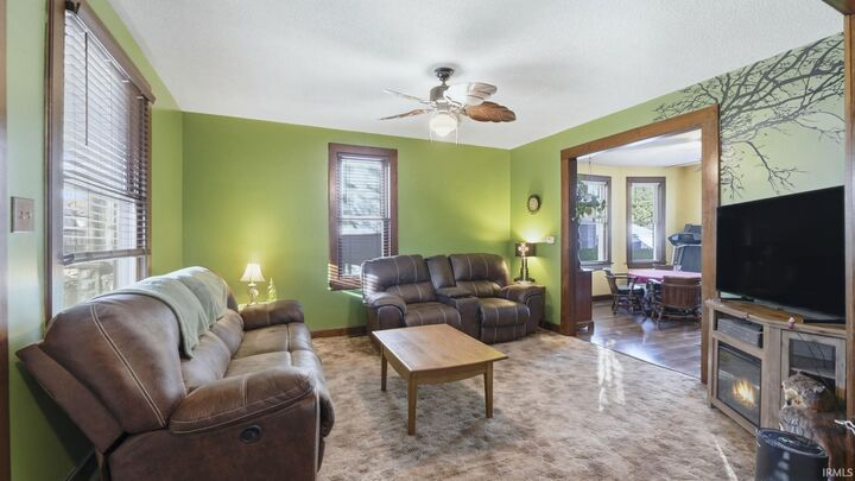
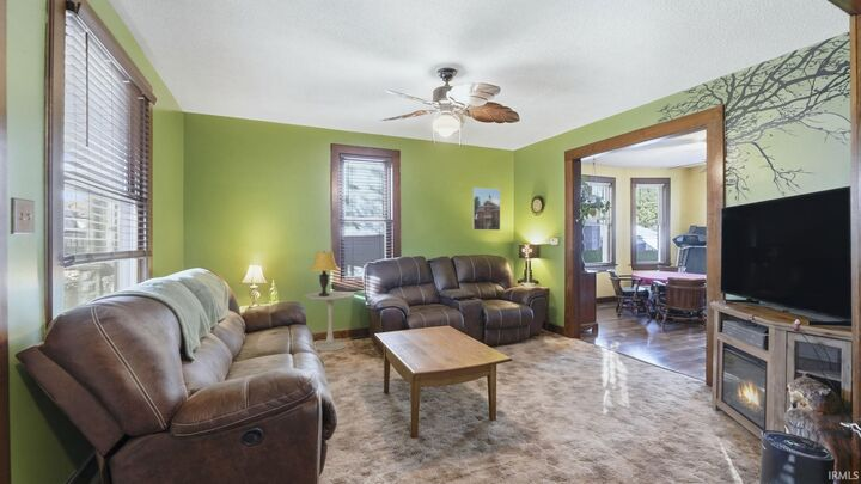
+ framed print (486, 209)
+ table lamp (324, 272)
+ side table (330, 320)
